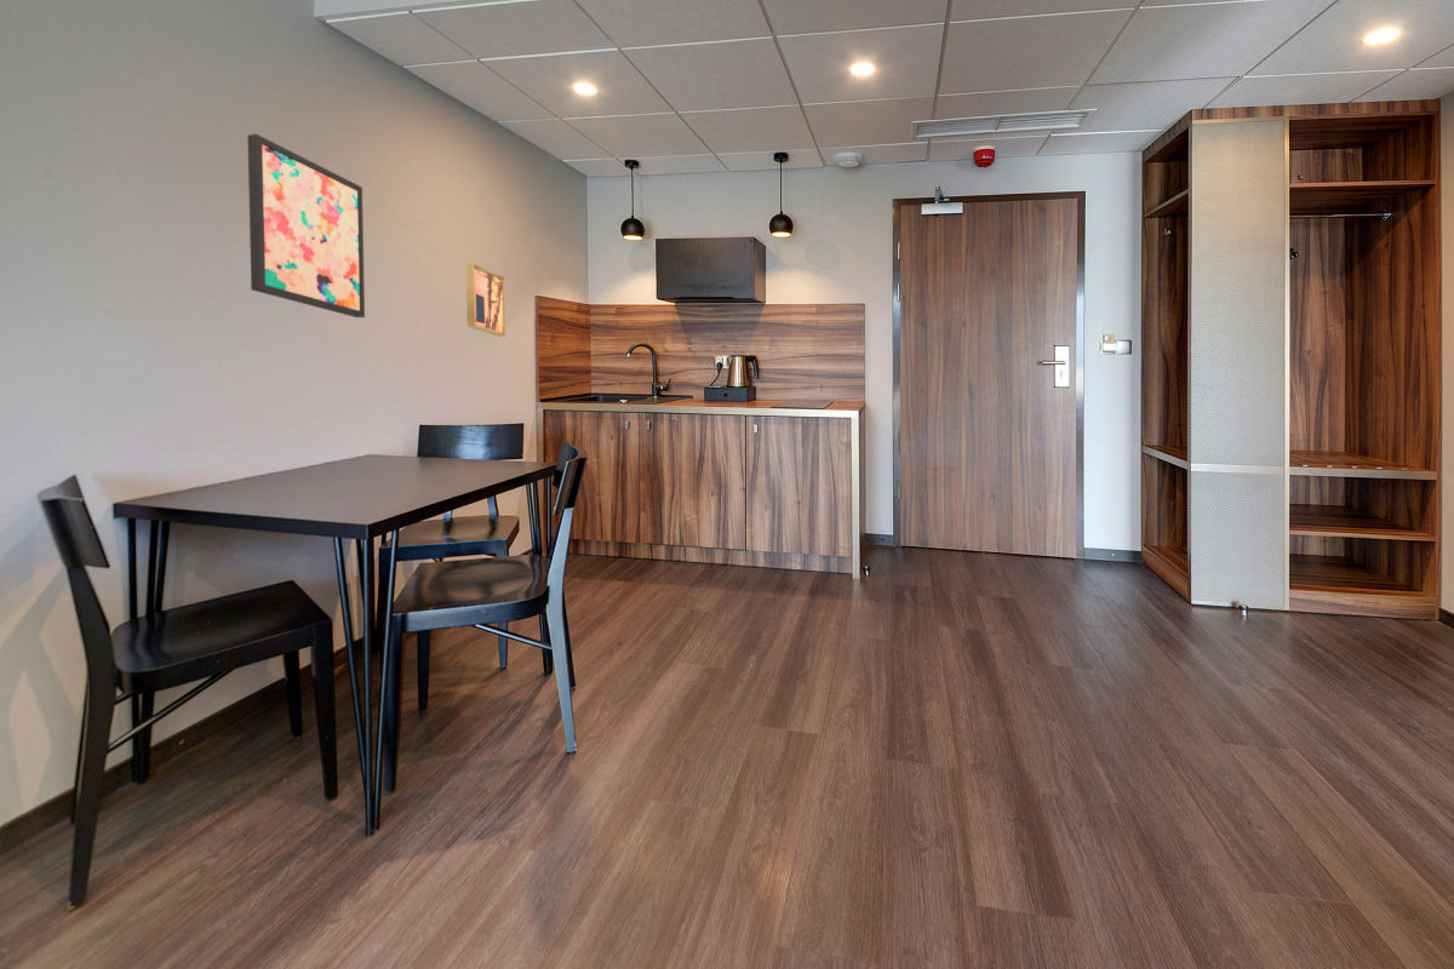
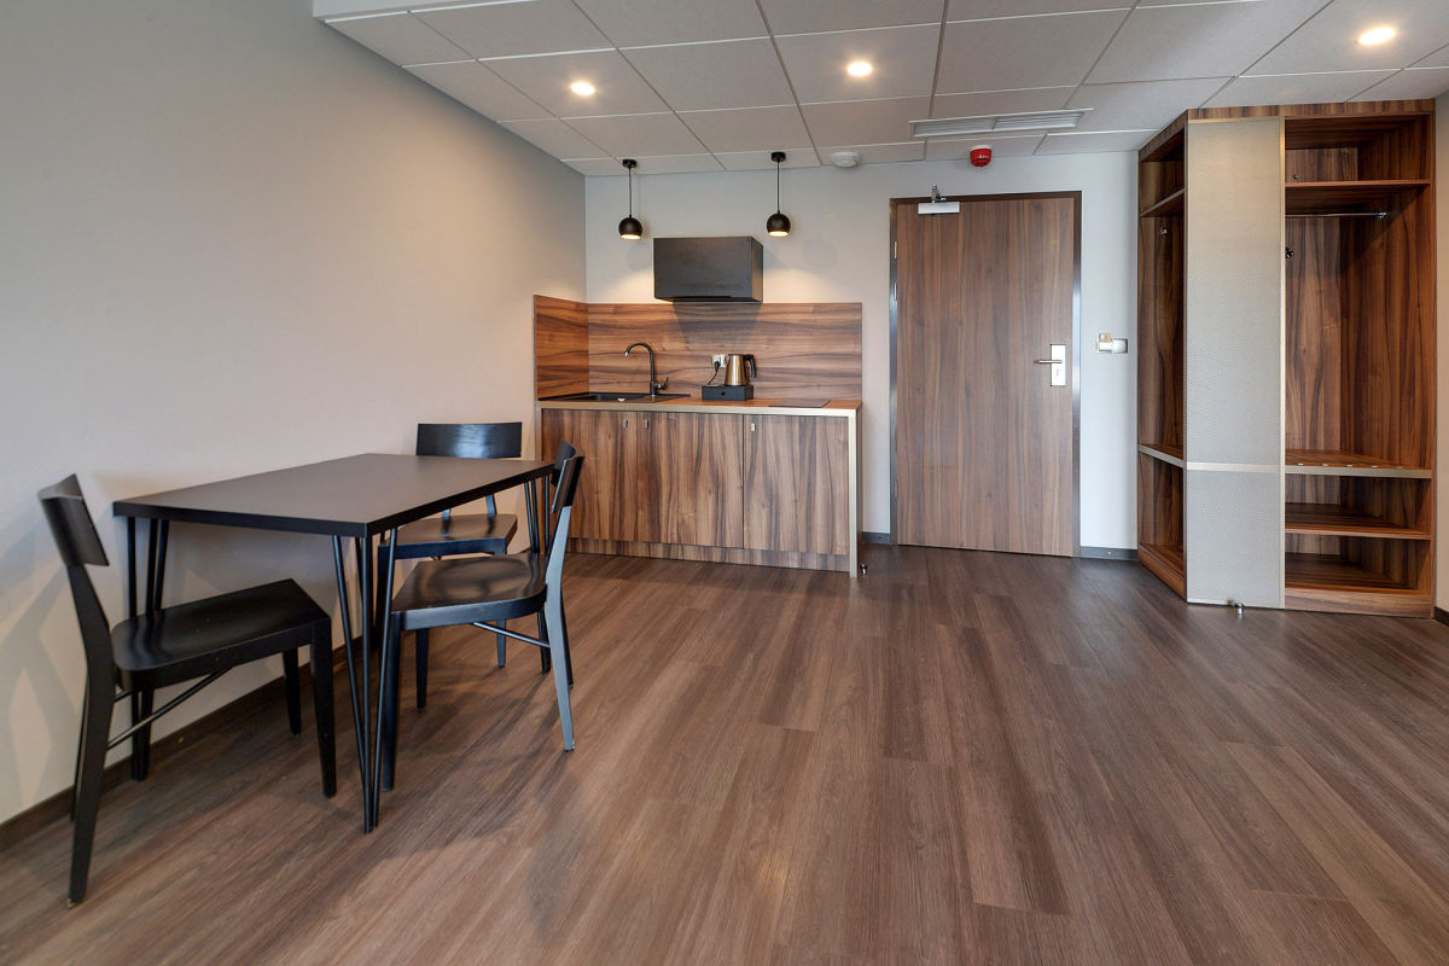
- wall art (486, 300)
- wall art (311, 234)
